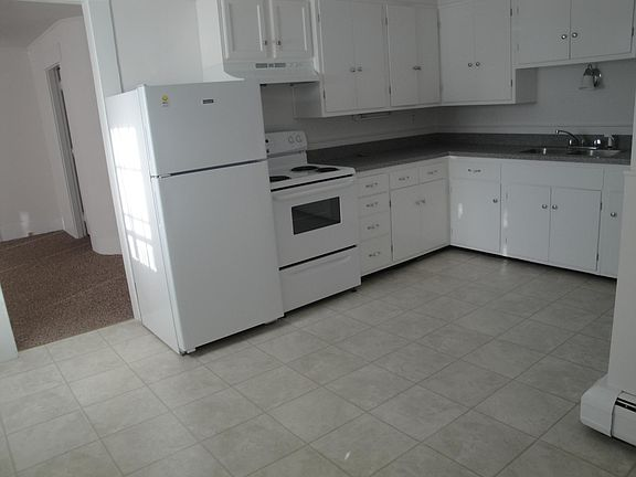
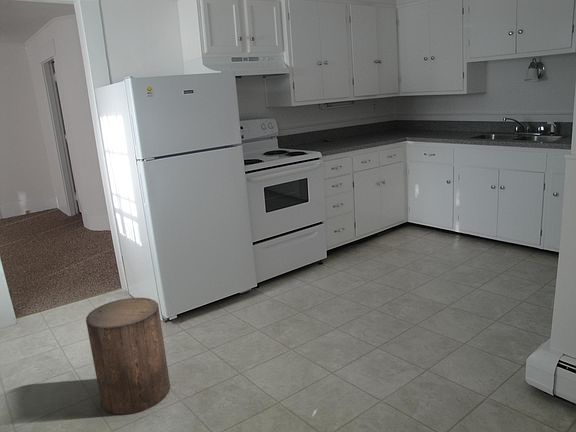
+ stool (129, 353)
